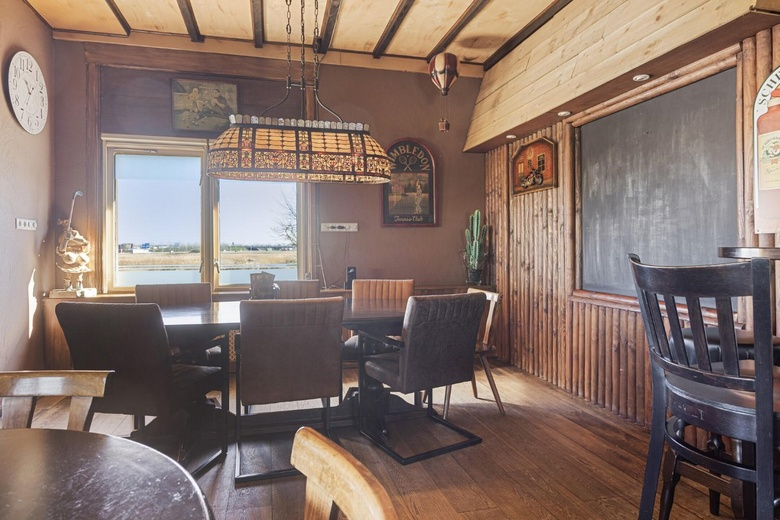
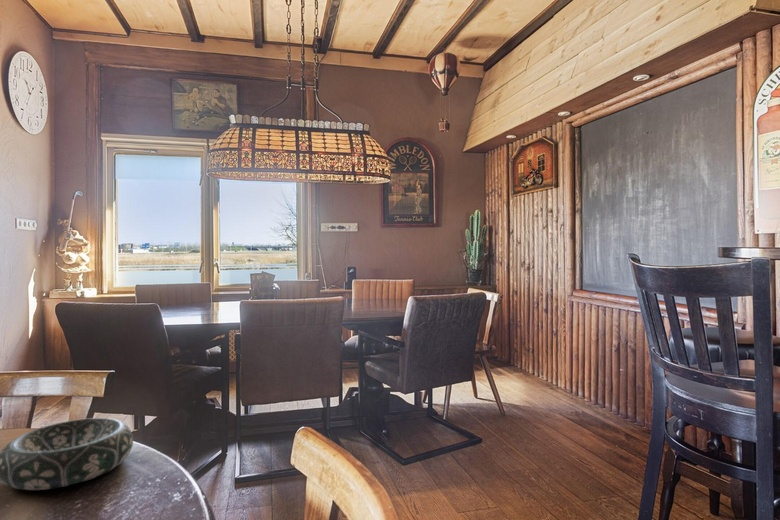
+ decorative bowl (69, 451)
